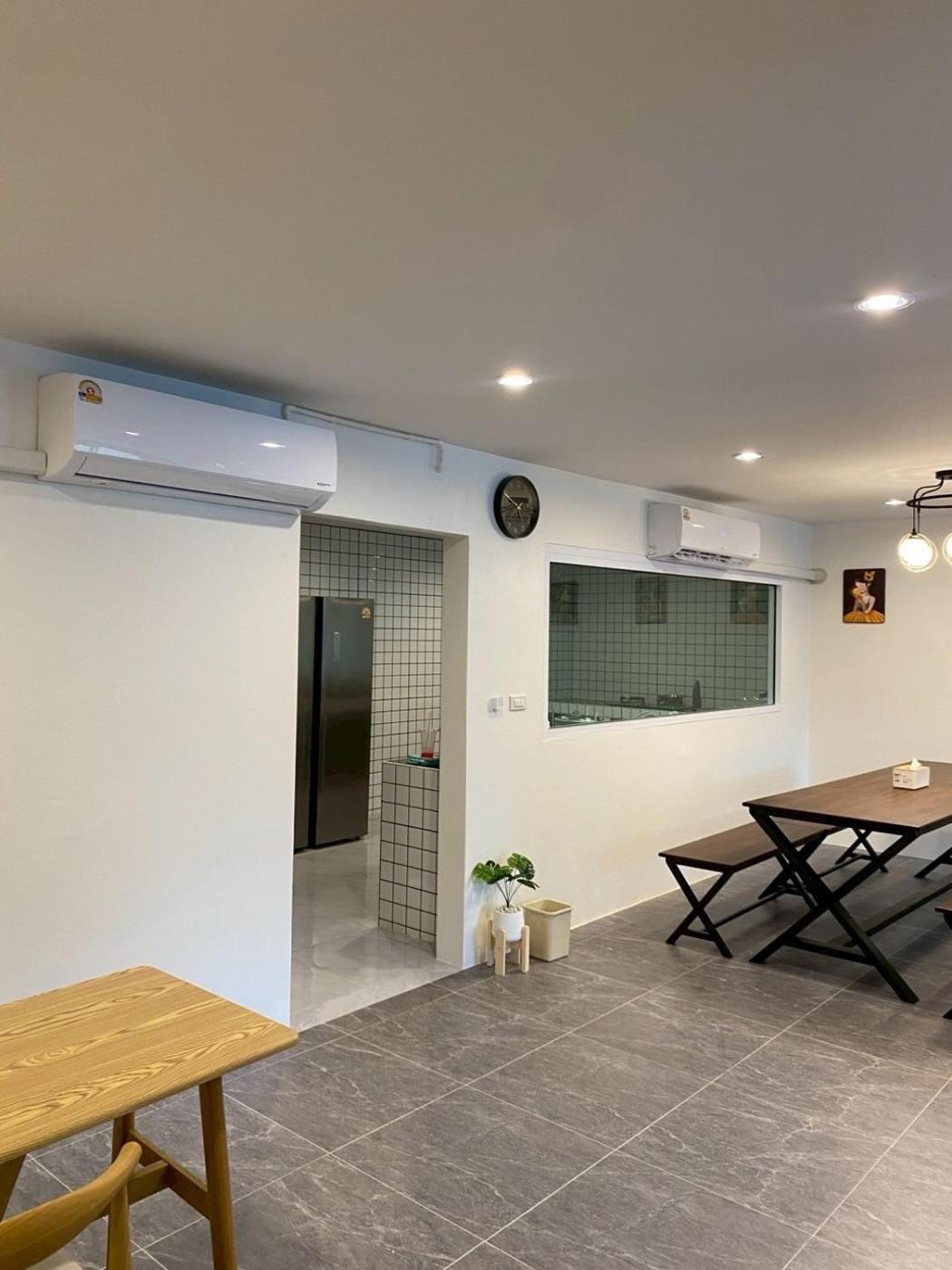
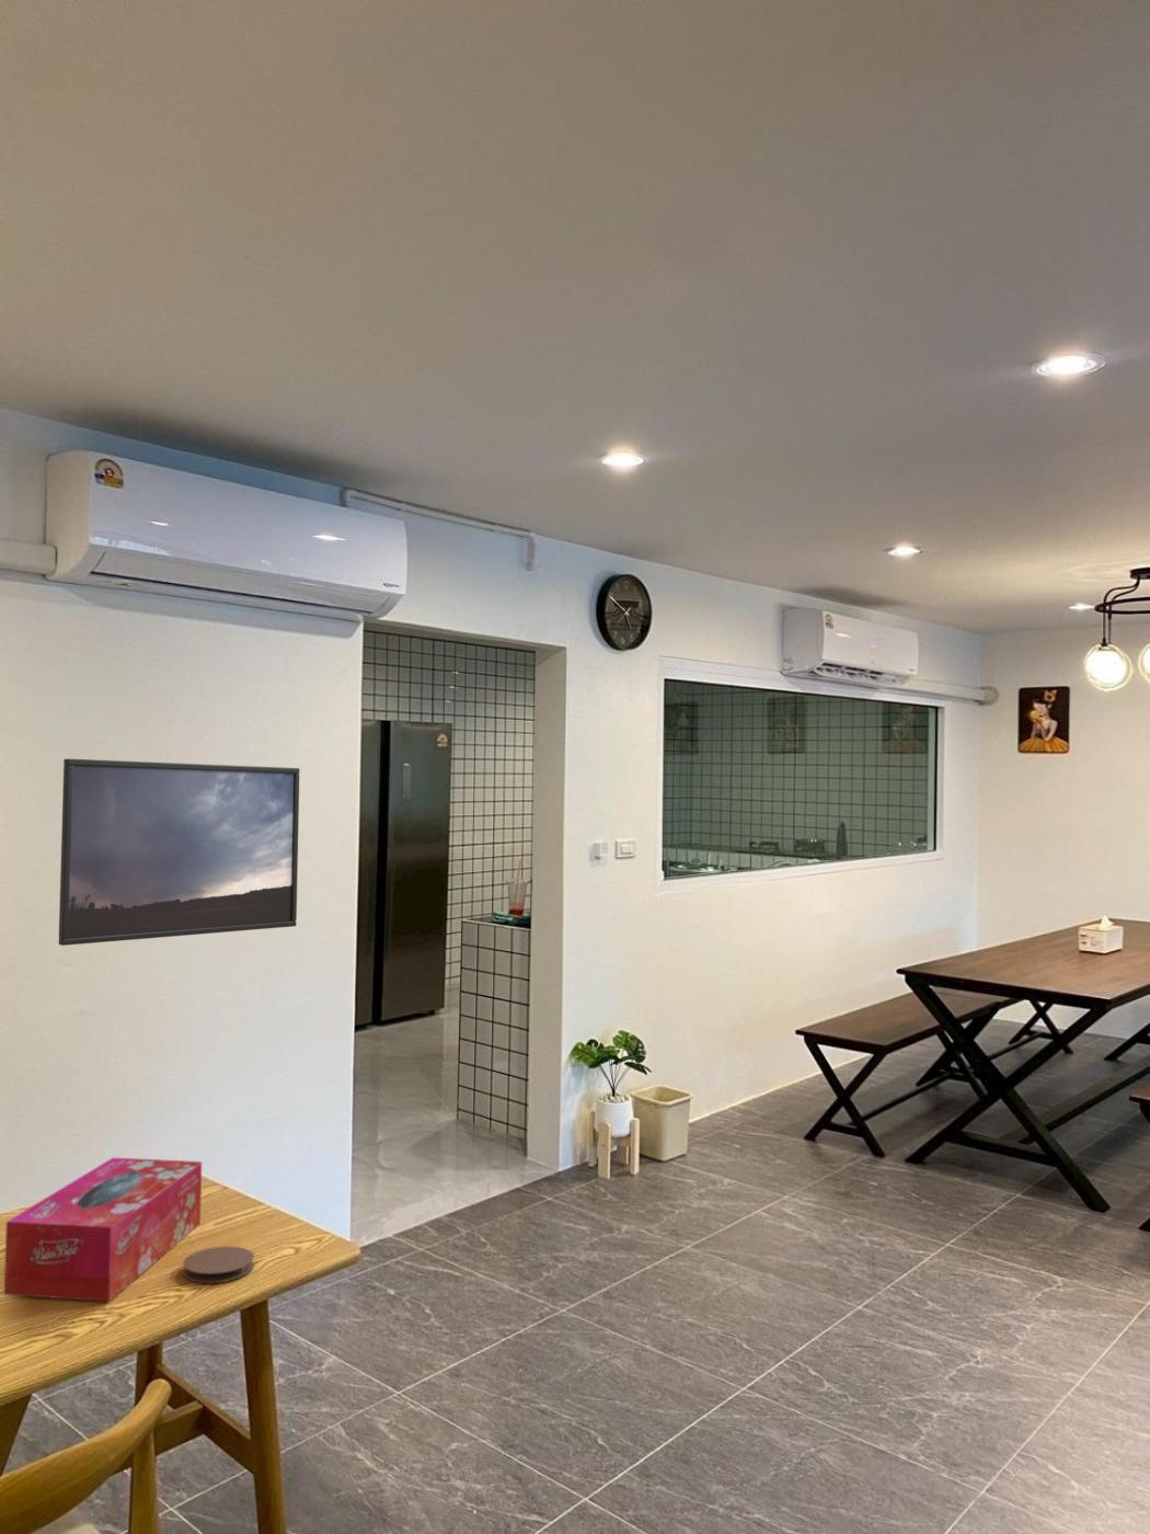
+ tissue box (111, 1222)
+ coaster (217, 1263)
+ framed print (188, 848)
